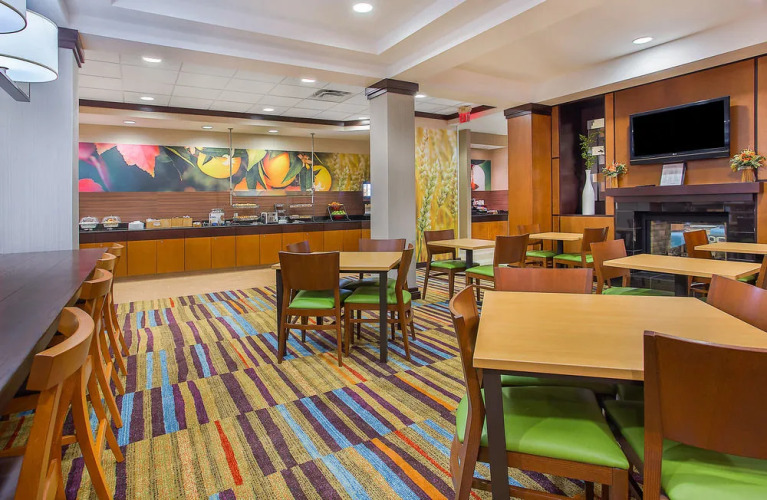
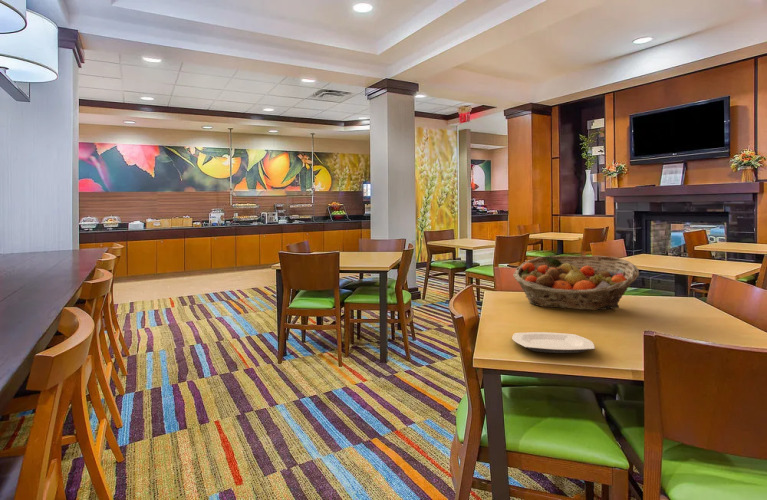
+ plate (551, 343)
+ fruit basket (572, 280)
